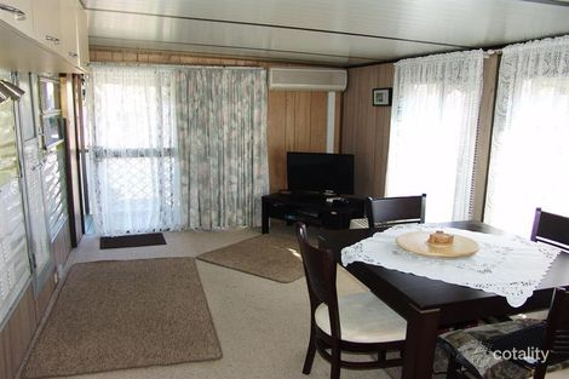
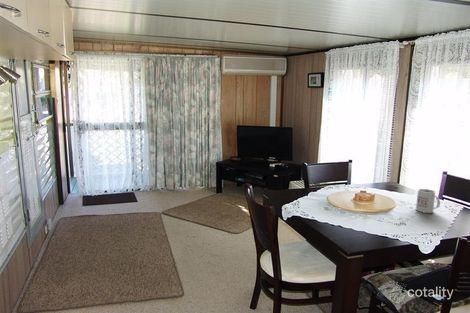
+ mug (426, 200)
